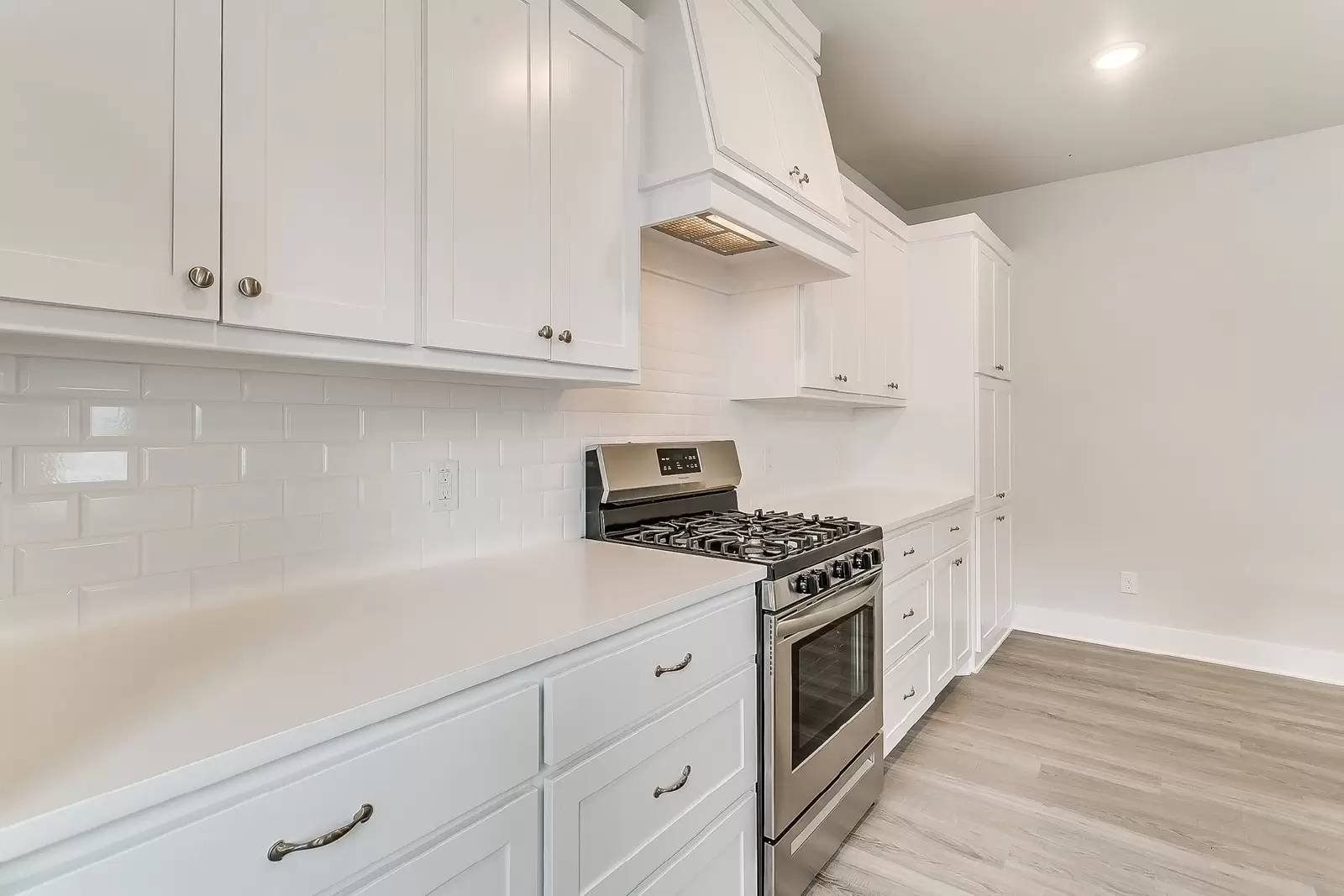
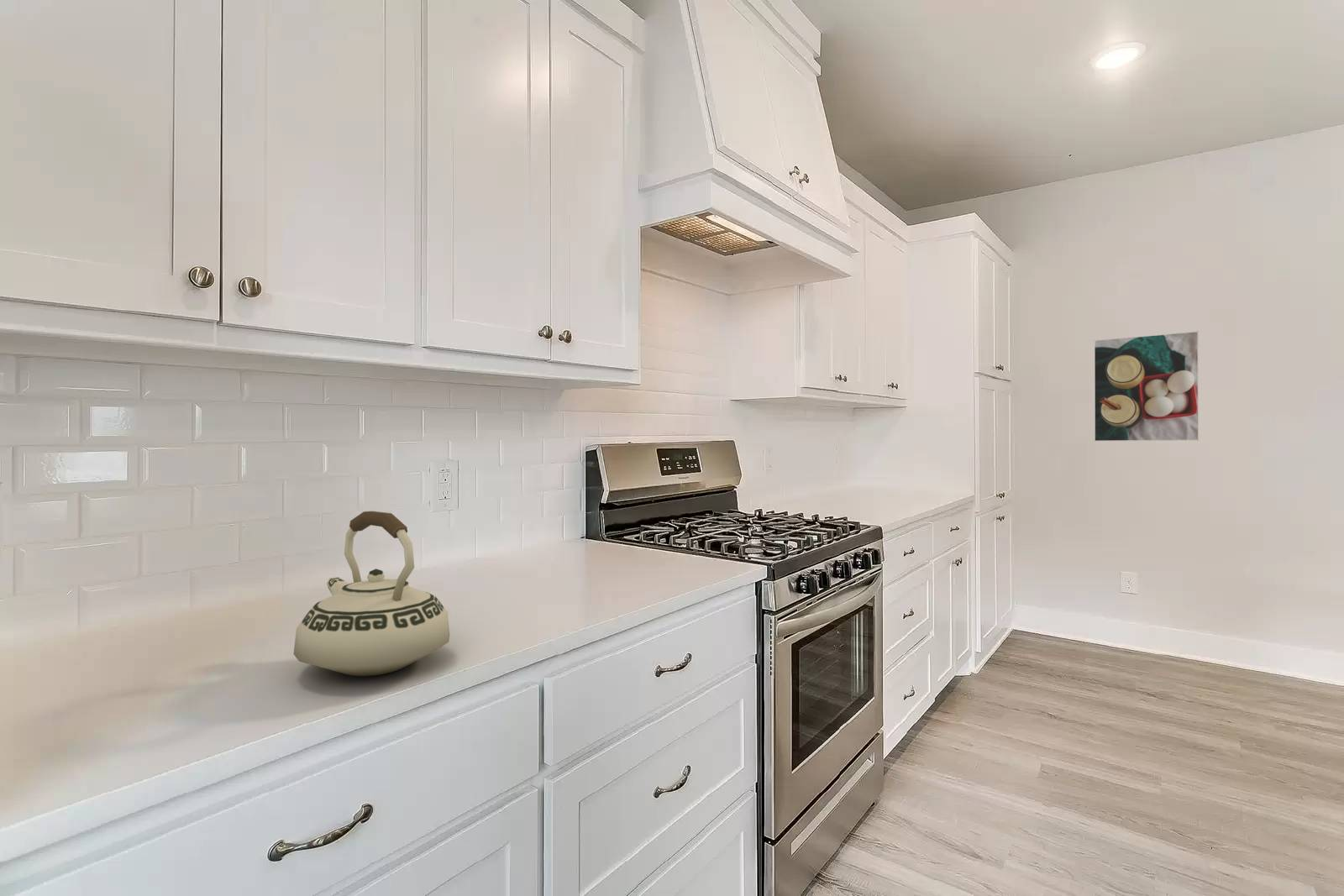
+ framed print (1144, 388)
+ teakettle (368, 587)
